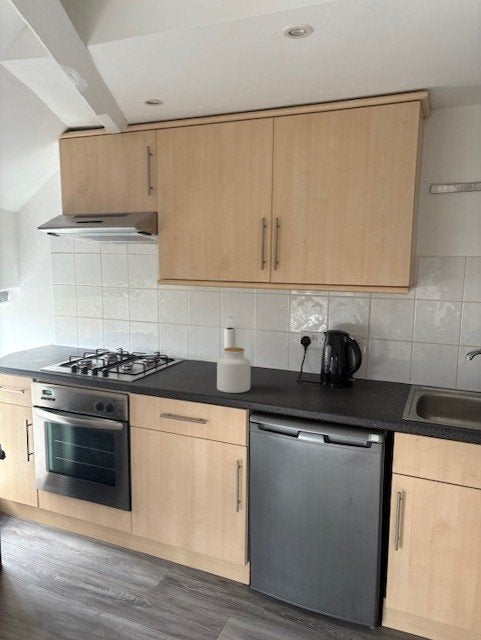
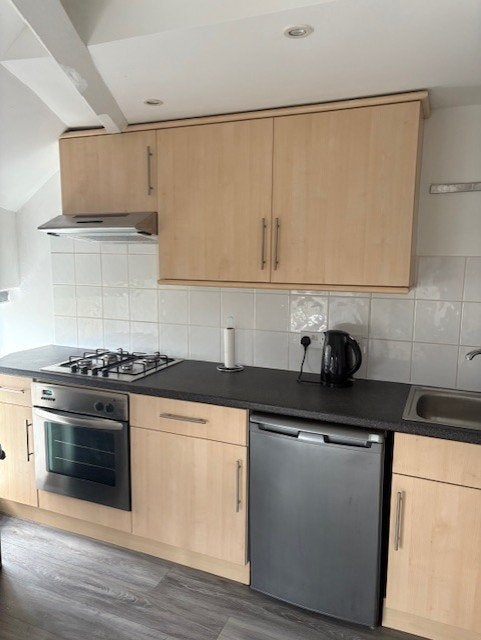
- jar (233, 369)
